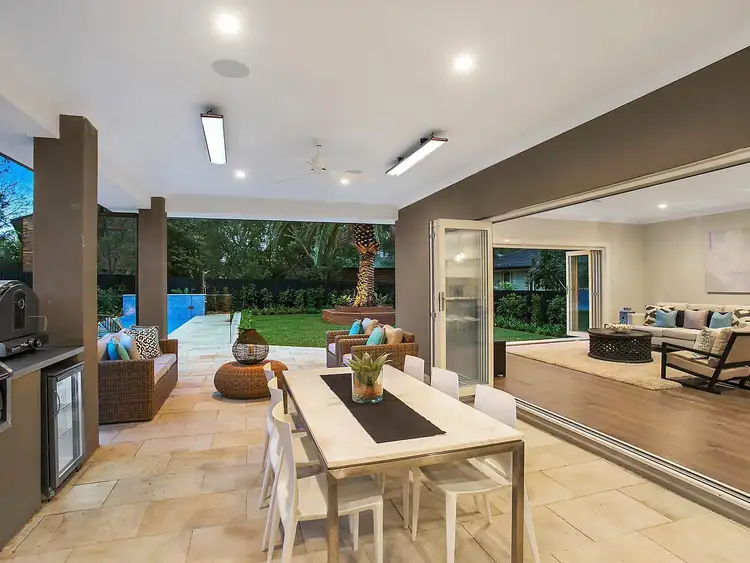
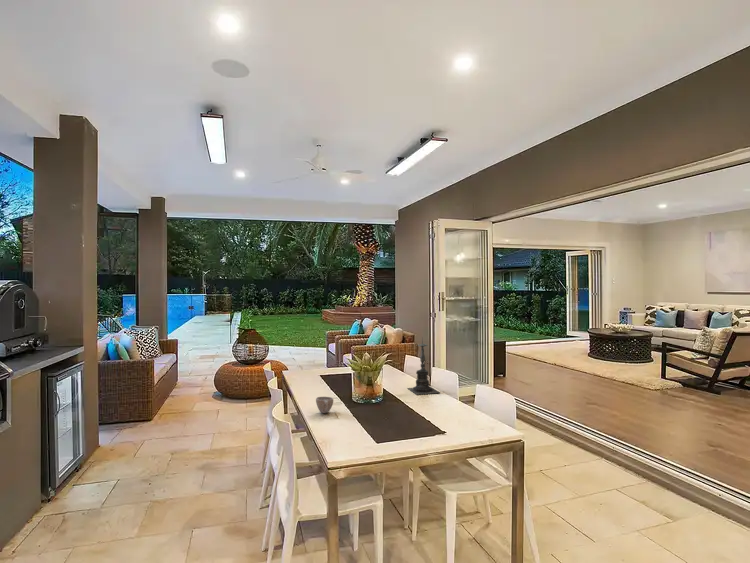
+ cup (325, 405)
+ candle holder (423, 363)
